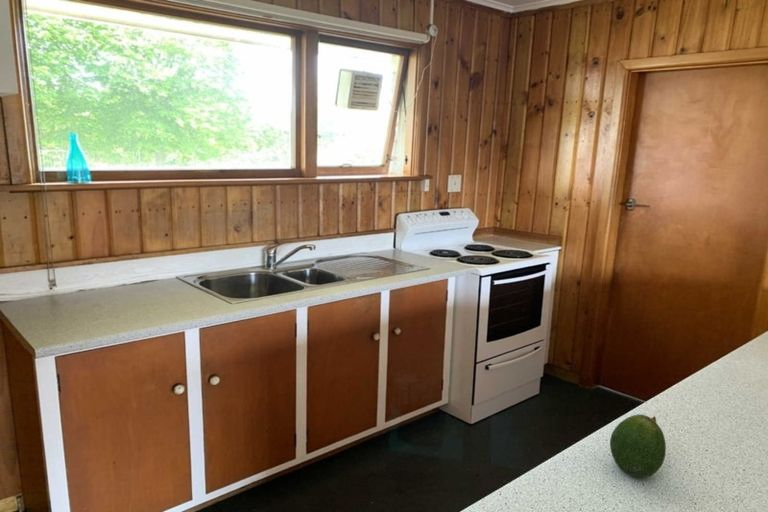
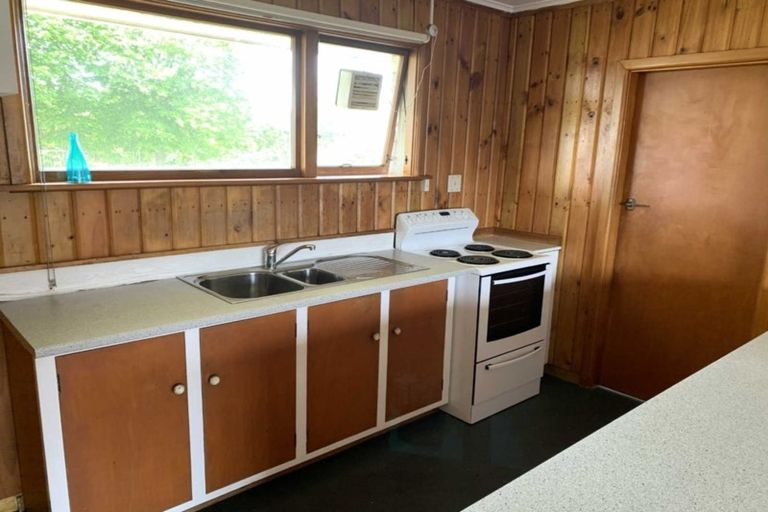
- fruit (637, 444)
